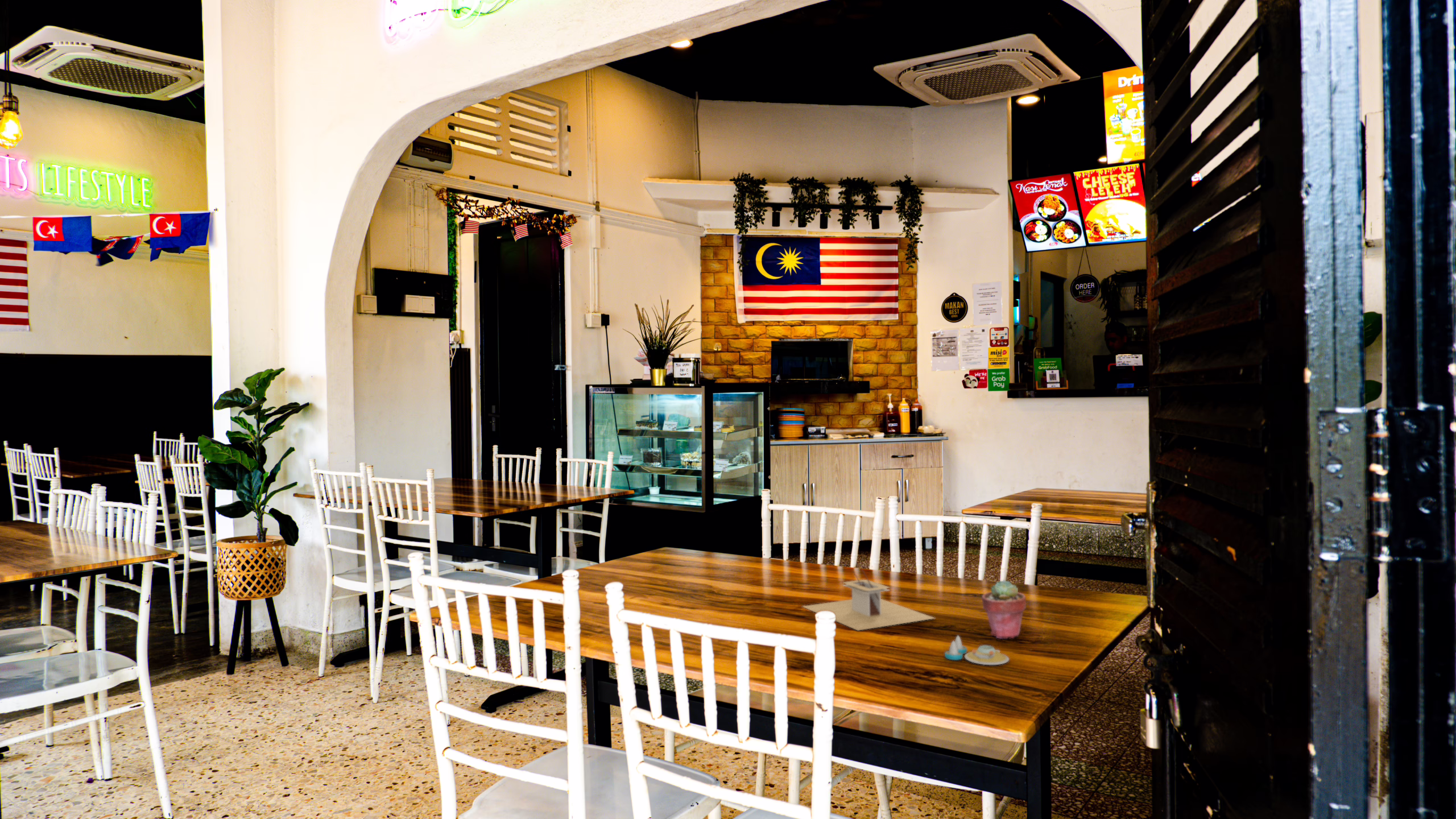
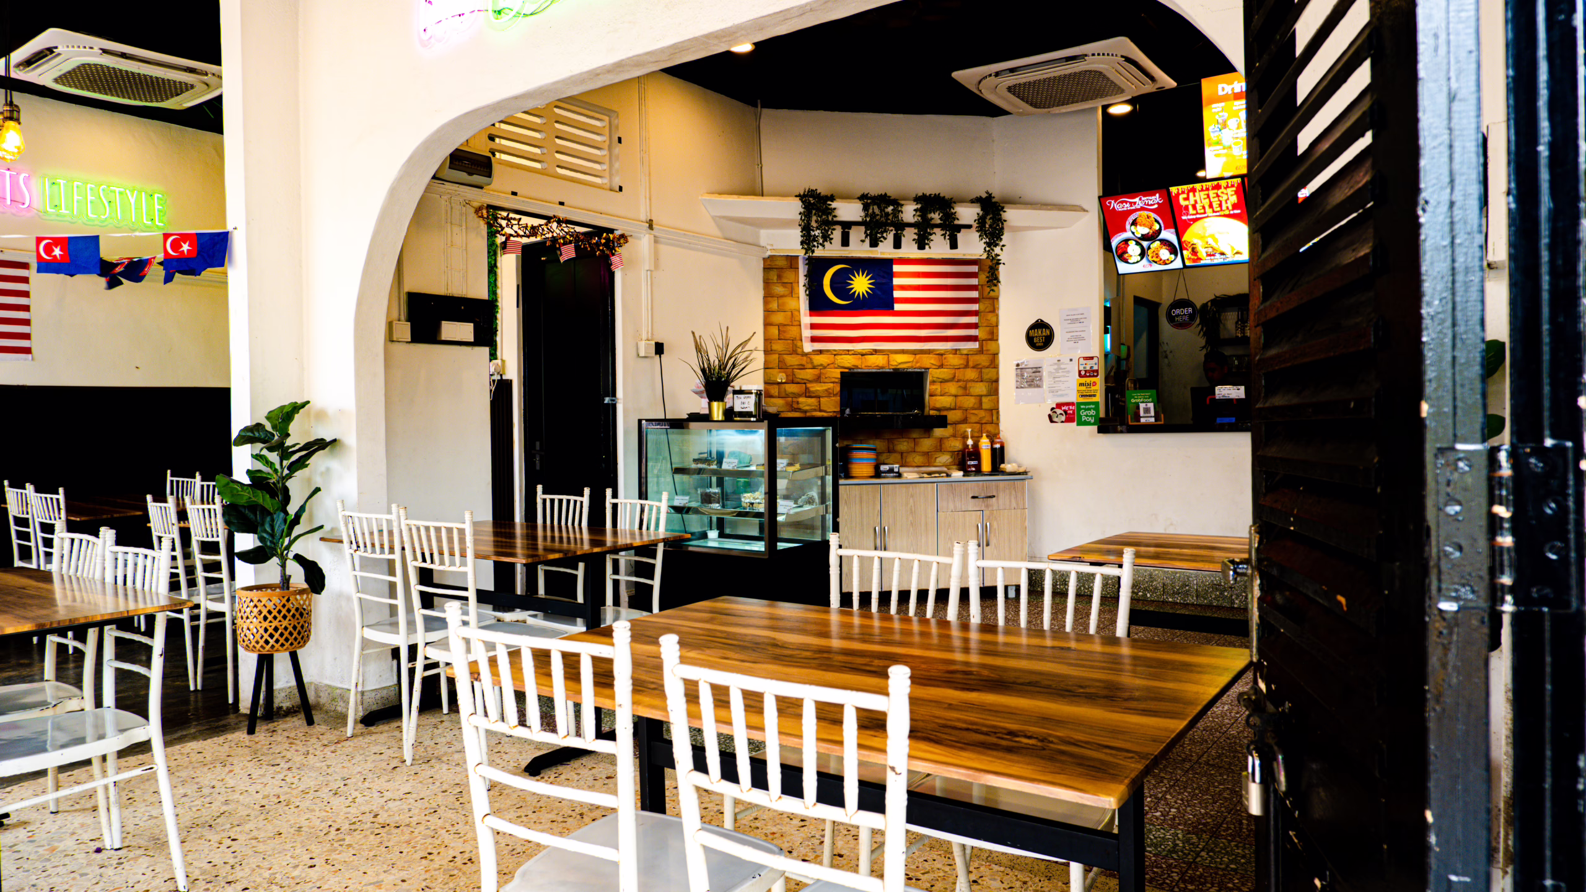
- potted succulent (1004, 607)
- salt and pepper shaker set (977, 650)
- utensil holder (866, 592)
